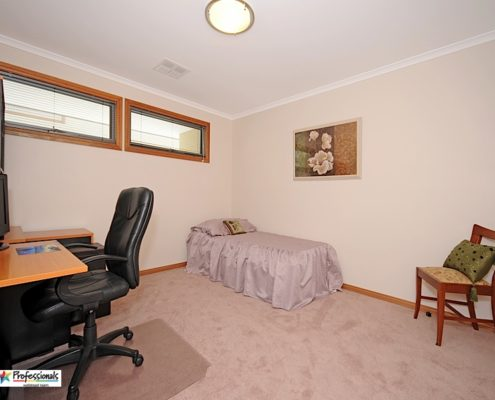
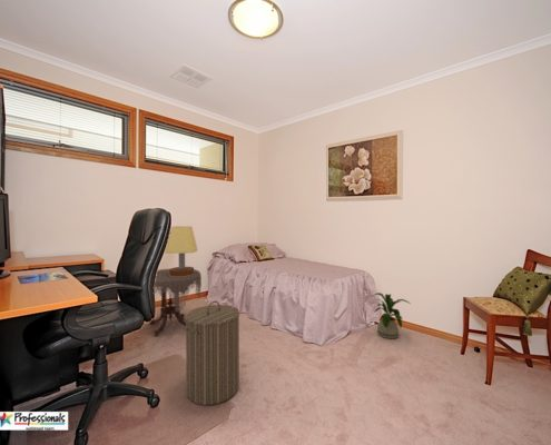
+ side table (170, 299)
+ table lamp (181, 249)
+ house plant (391, 312)
+ laundry hamper (213, 344)
